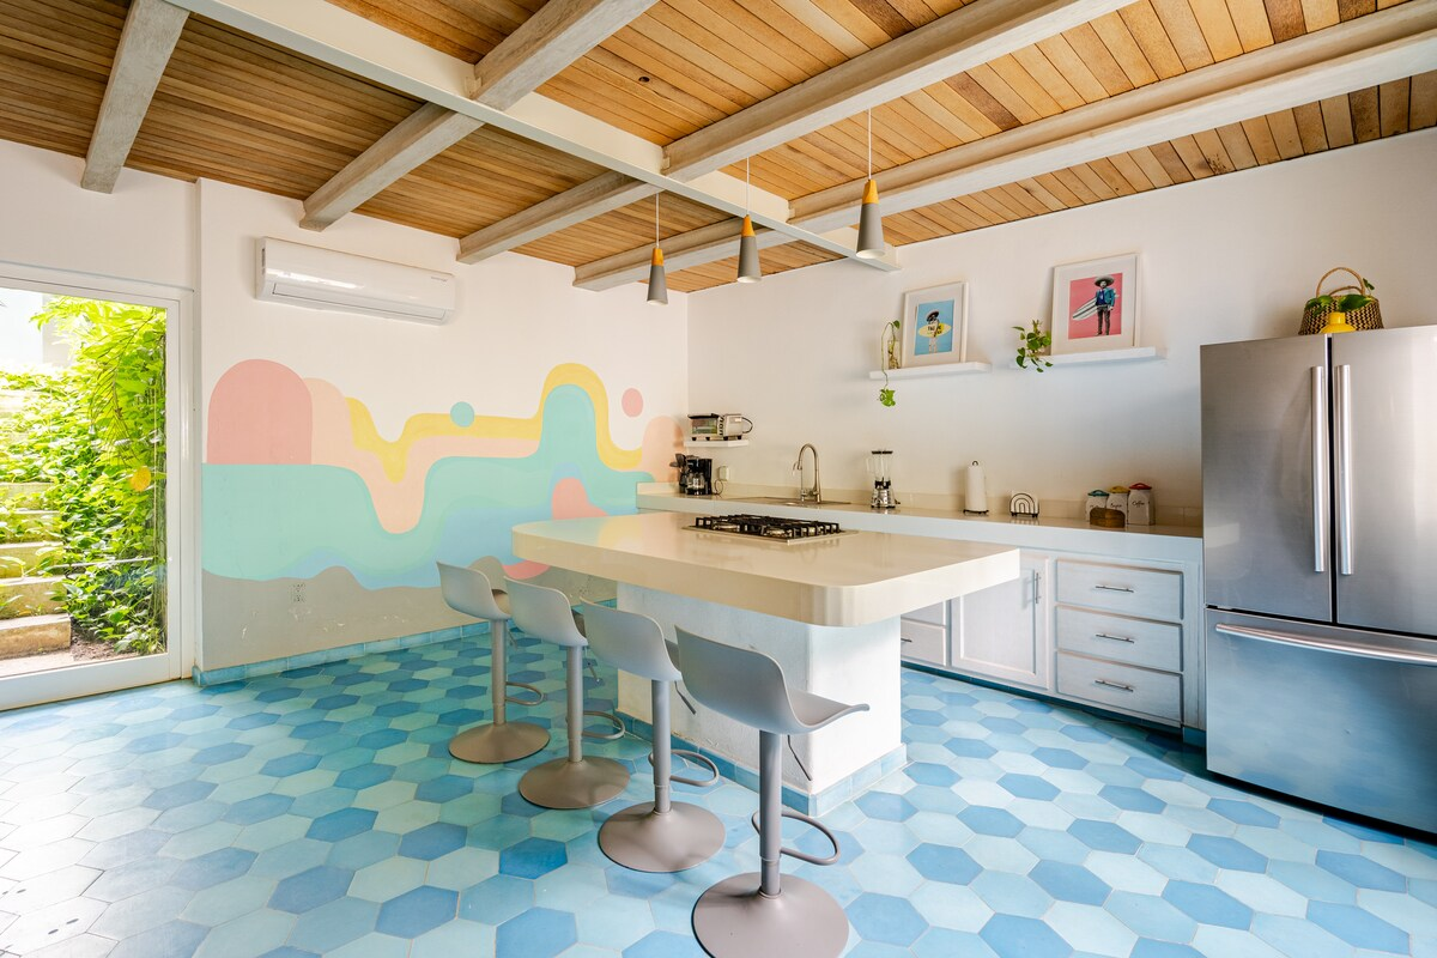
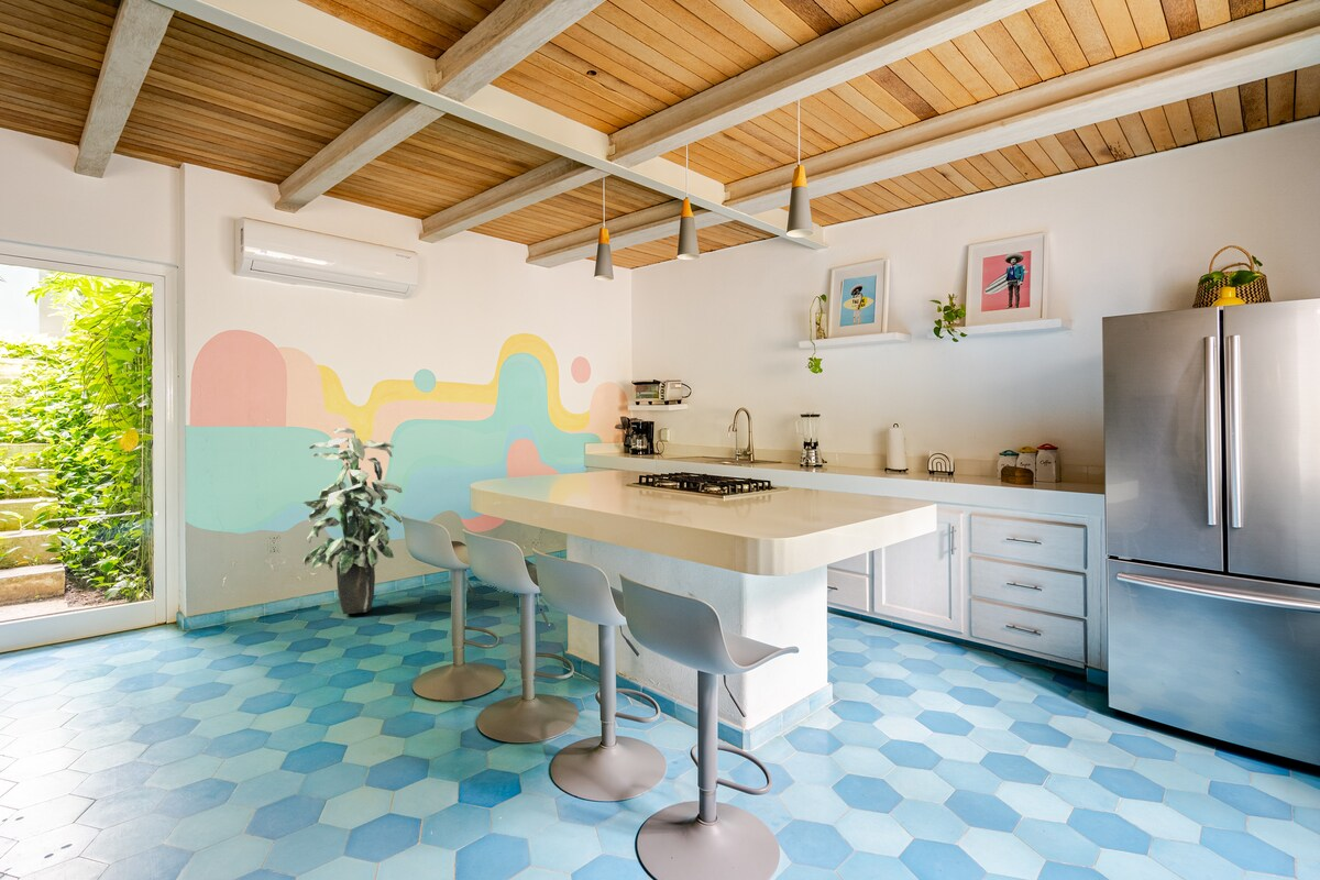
+ indoor plant (350, 519)
